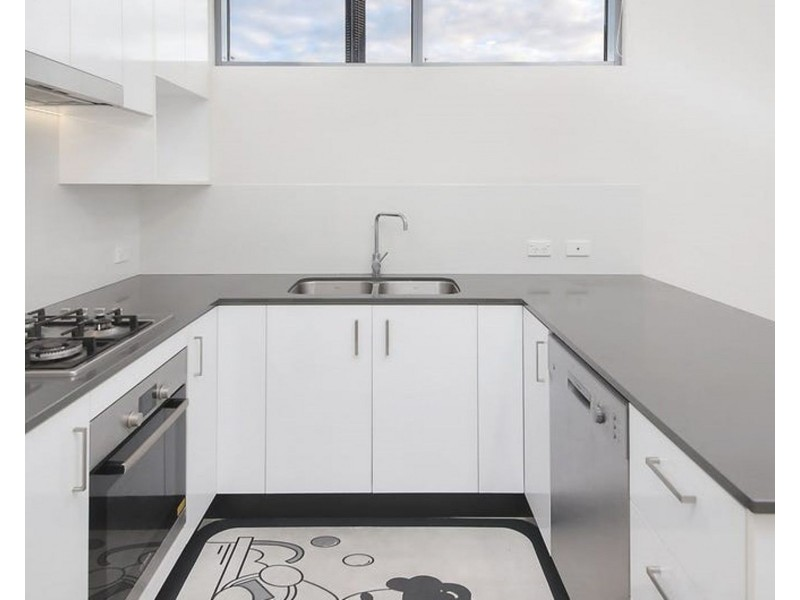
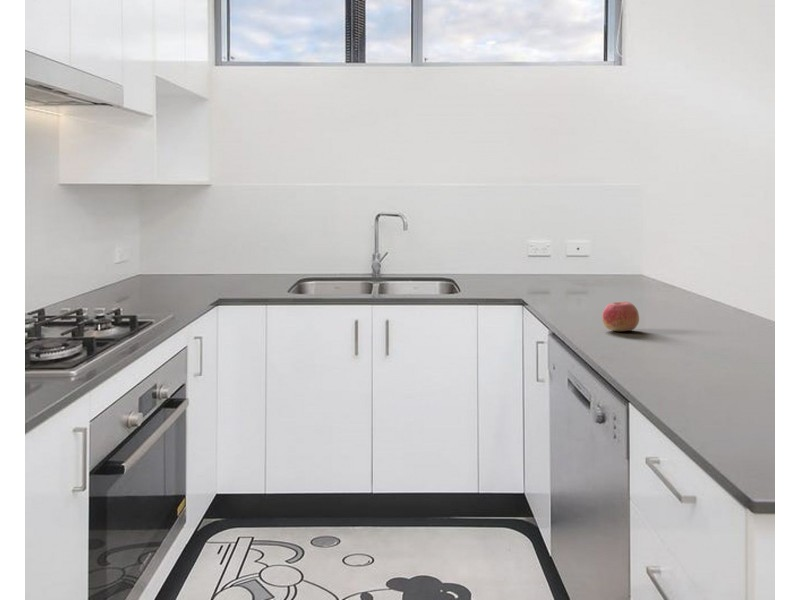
+ apple (620, 316)
